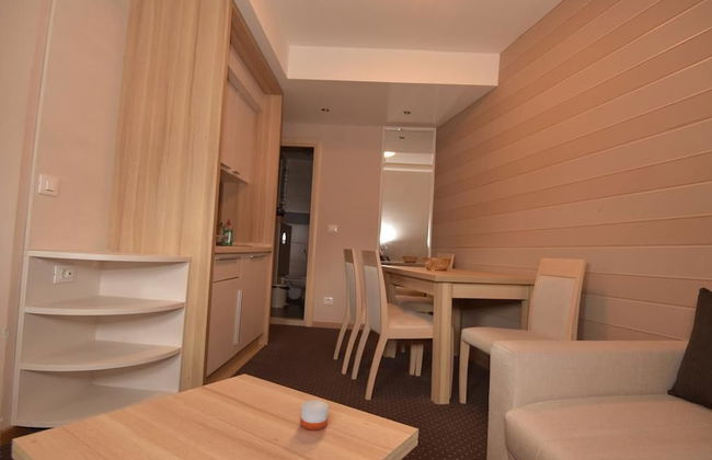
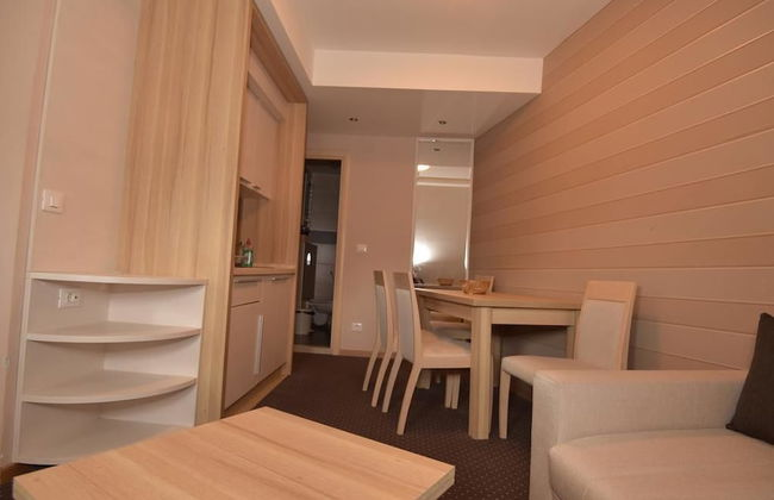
- candle (314, 404)
